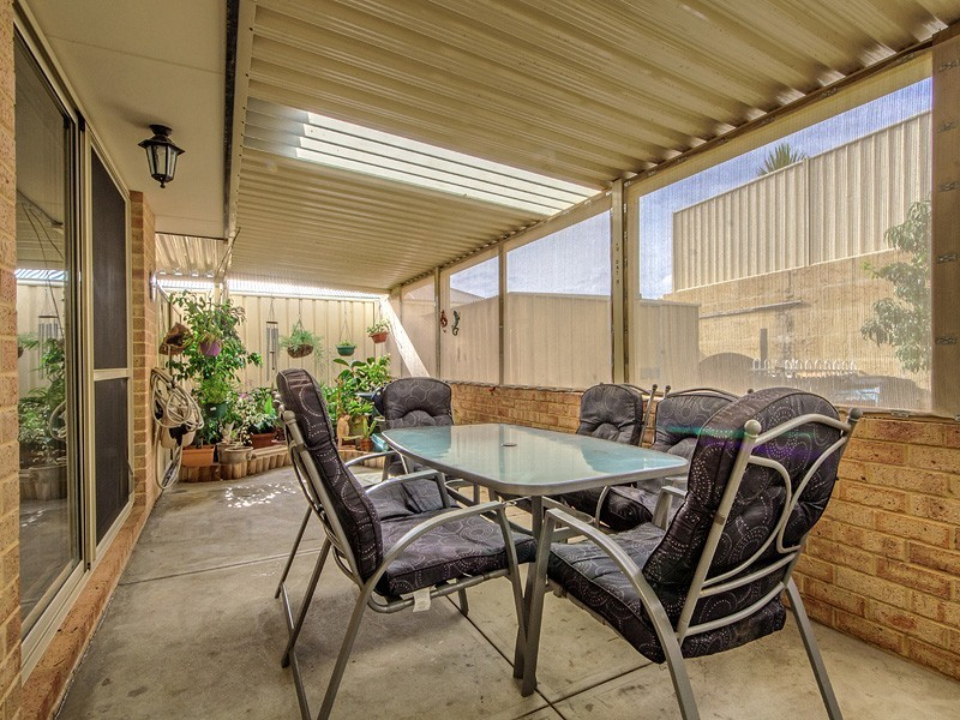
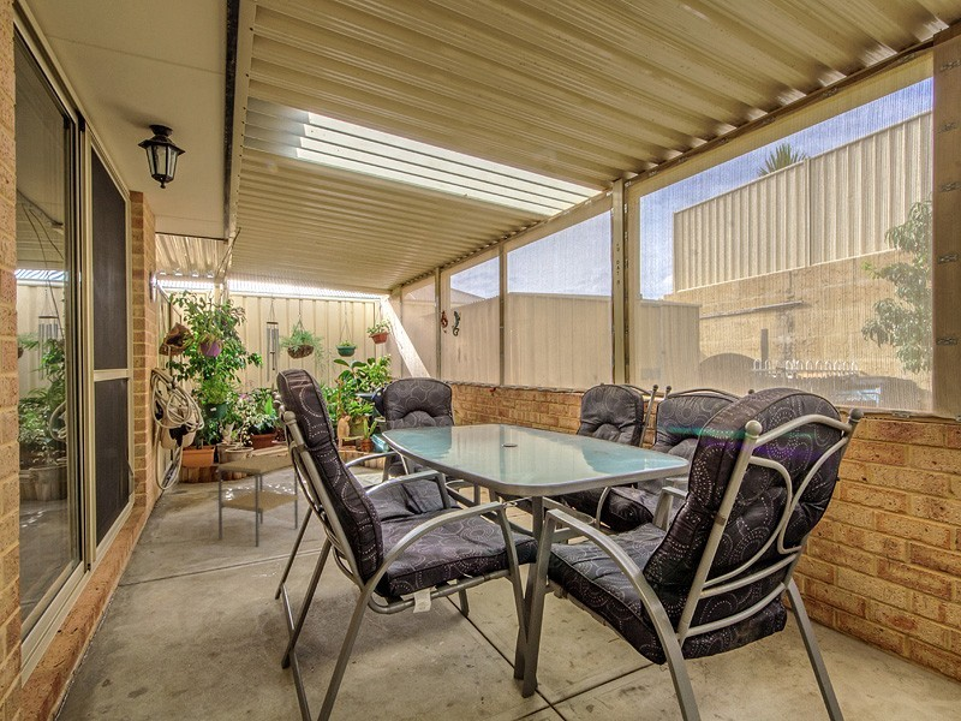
+ side table (261, 497)
